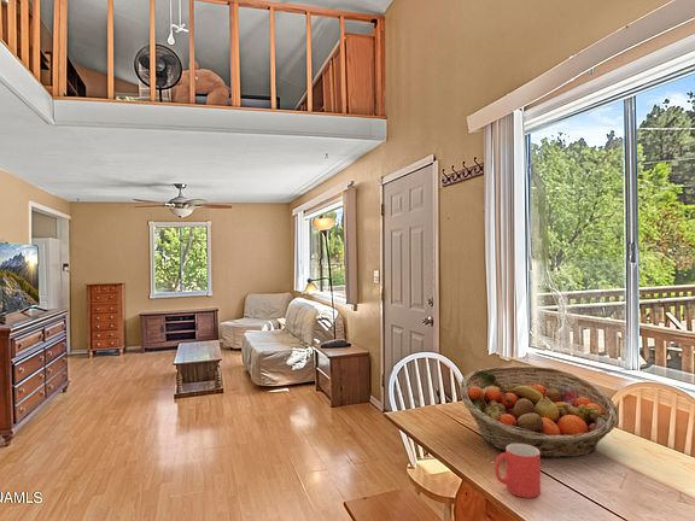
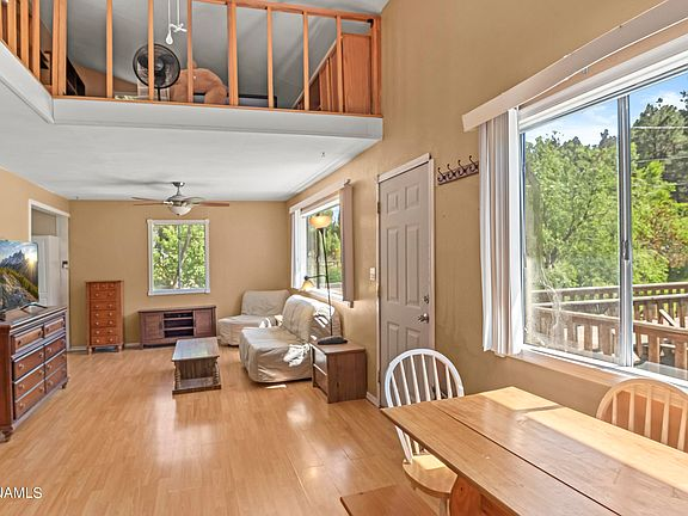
- mug (516, 470)
- fruit basket (535, 408)
